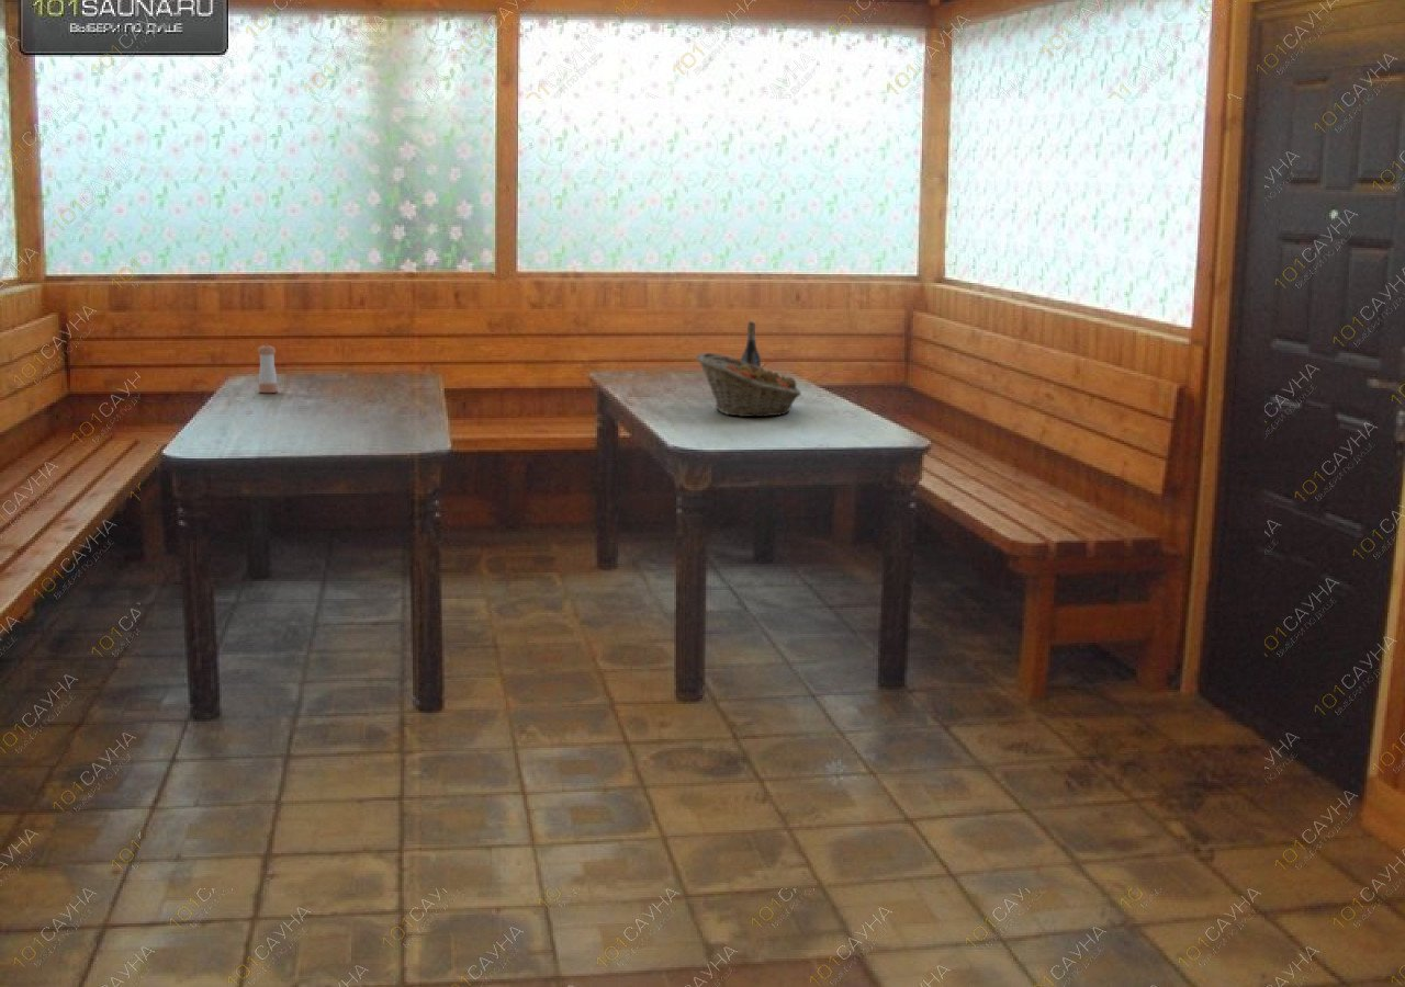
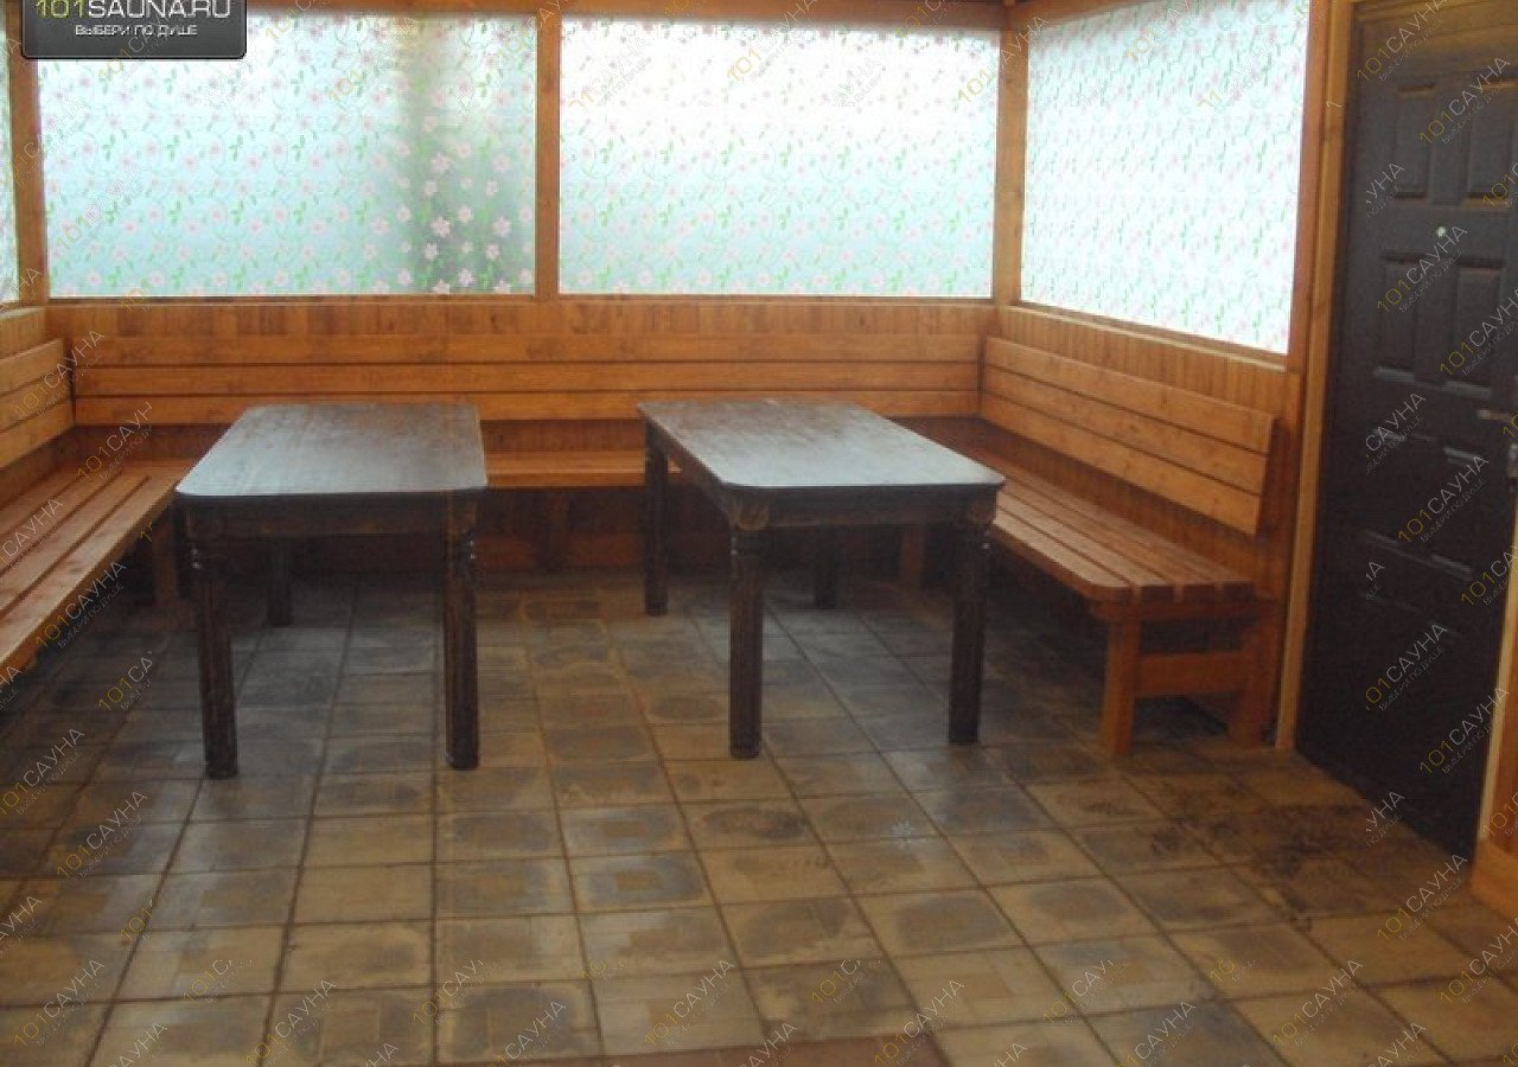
- fruit basket (748, 383)
- wine bottle (751, 359)
- pepper shaker (267, 367)
